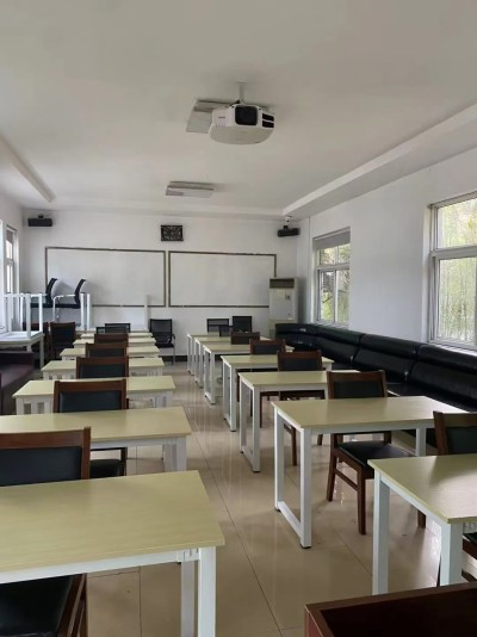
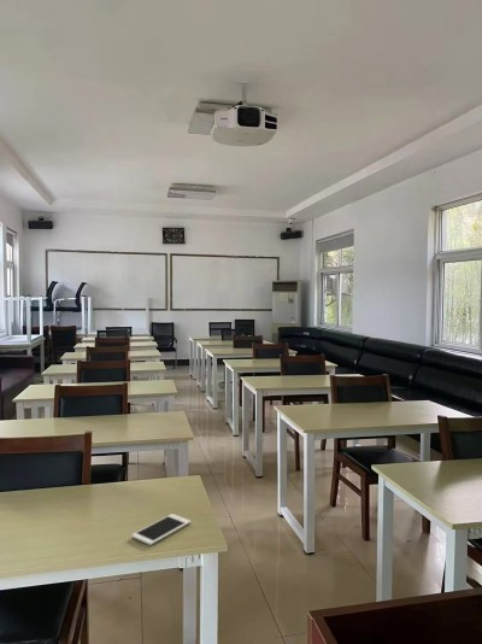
+ cell phone (161, 528)
